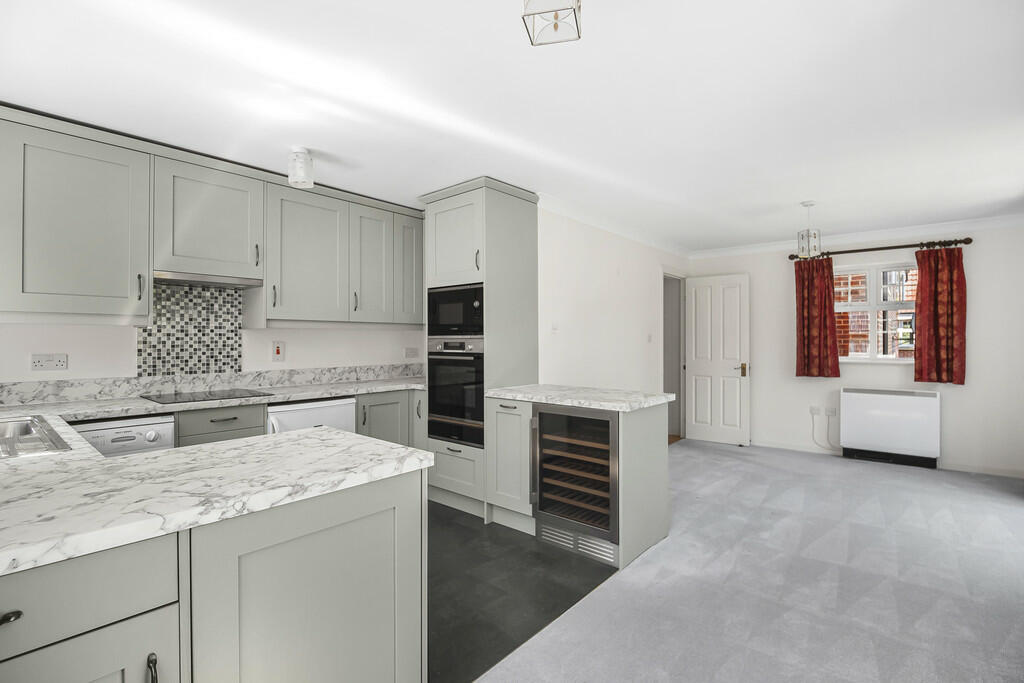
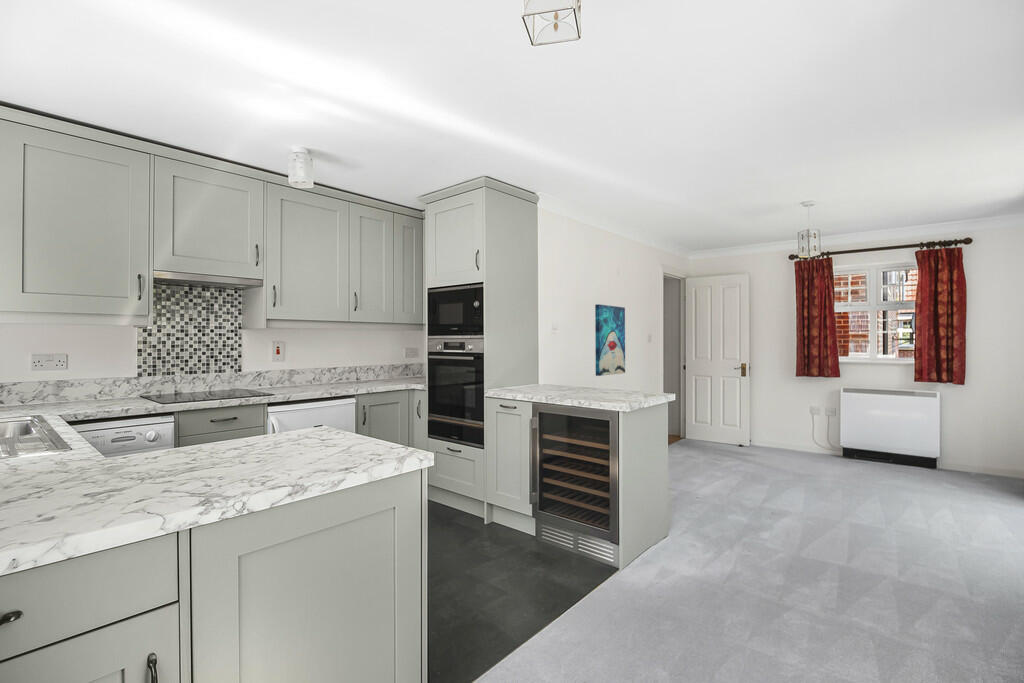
+ wall art (610, 340)
